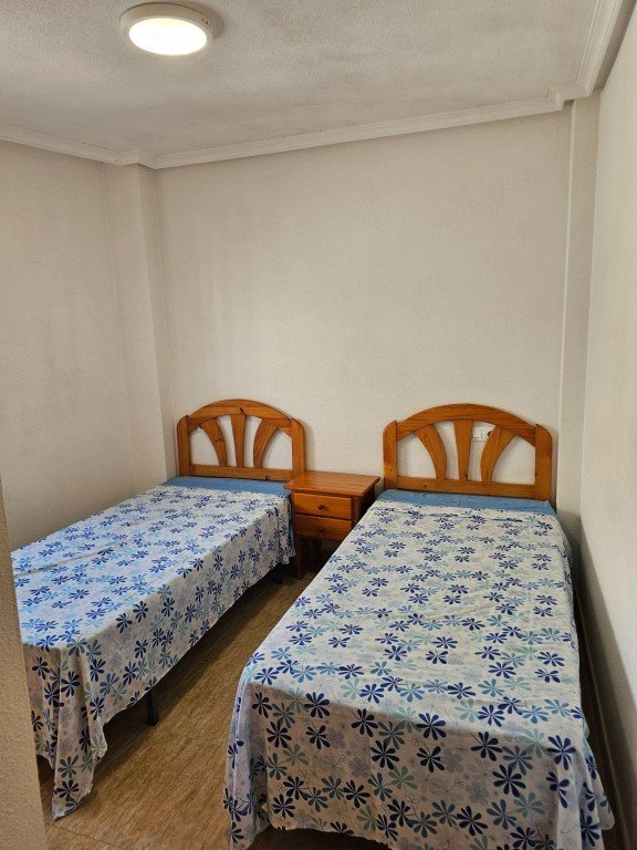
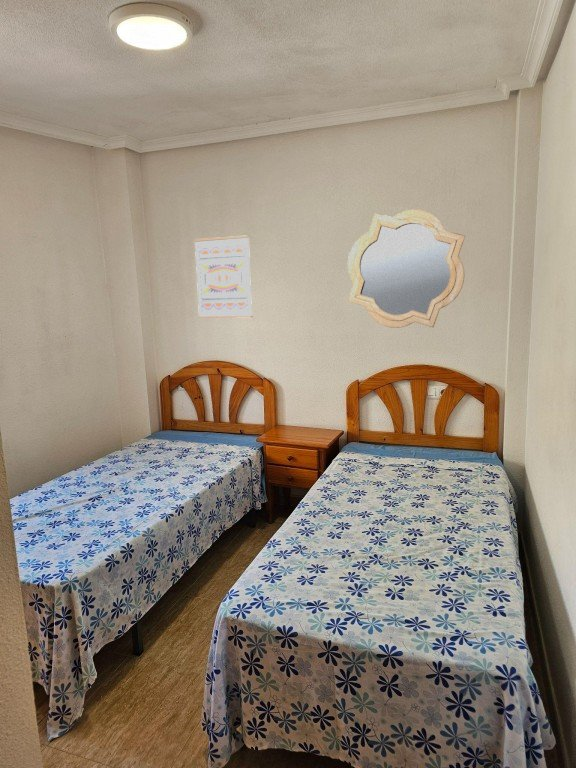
+ mirror (403, 270)
+ wall art (223, 278)
